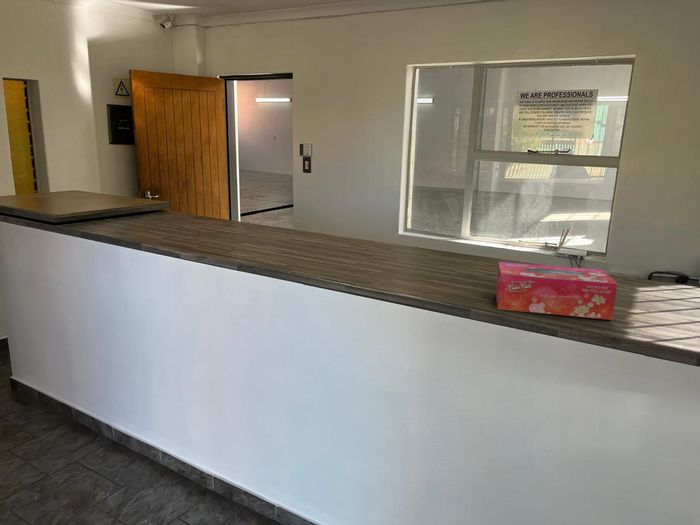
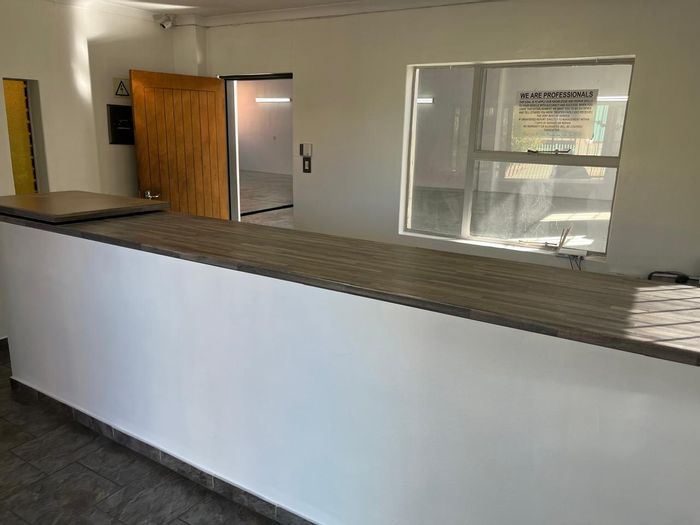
- tissue box (551, 289)
